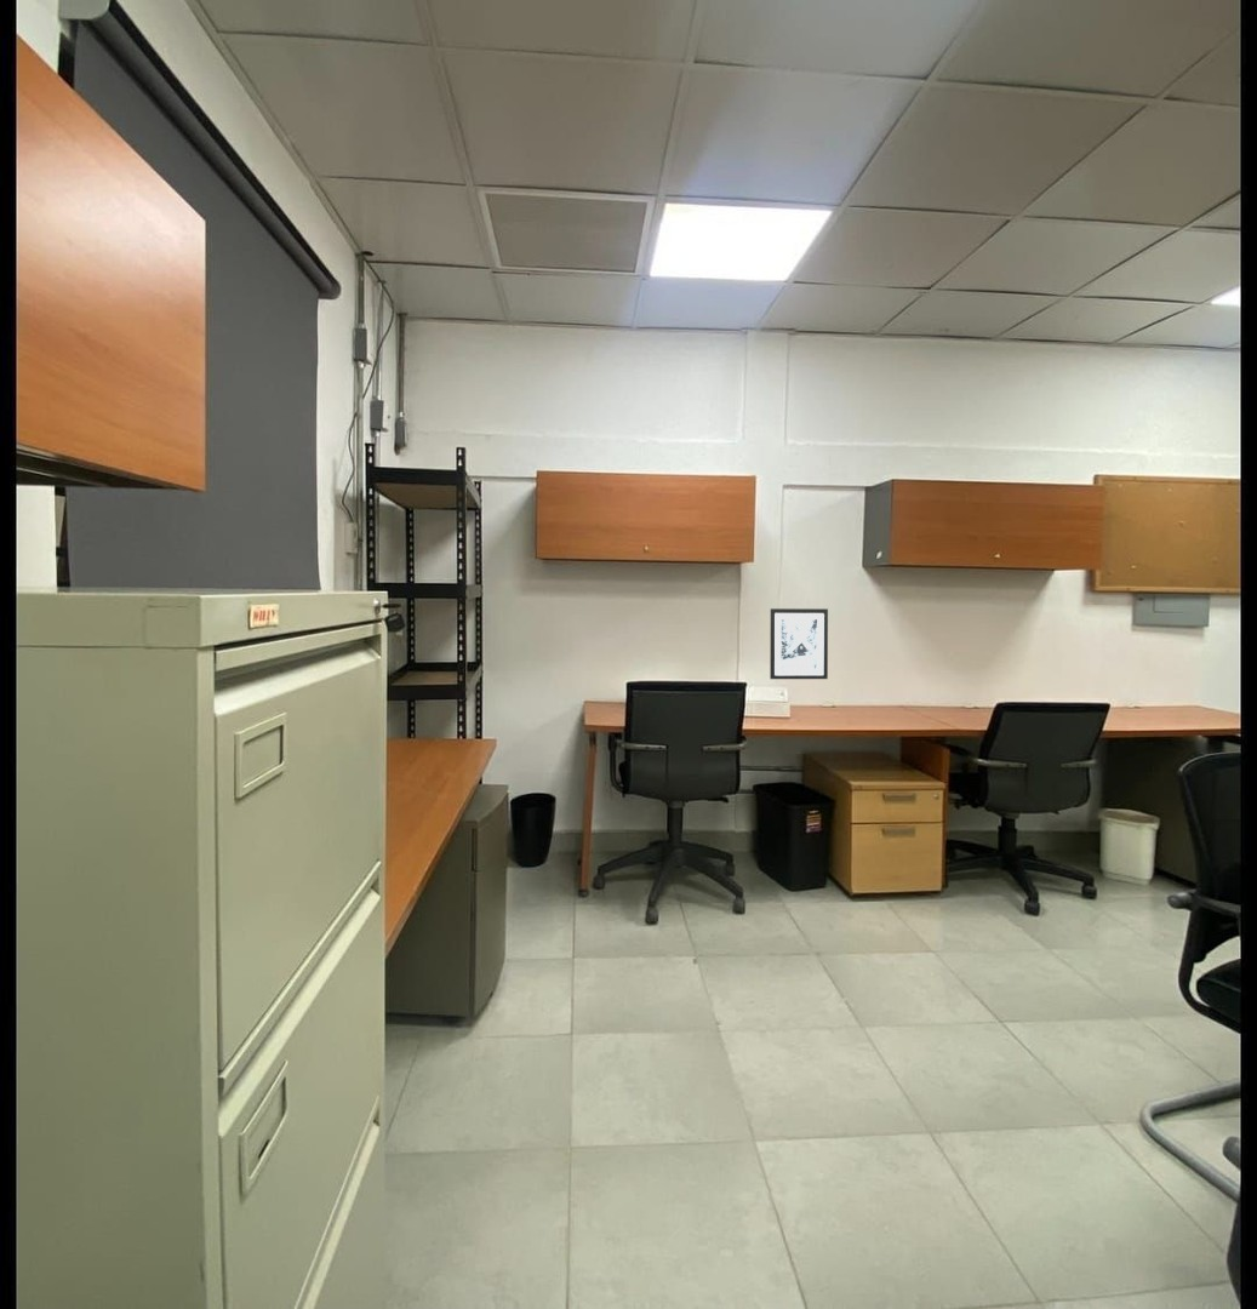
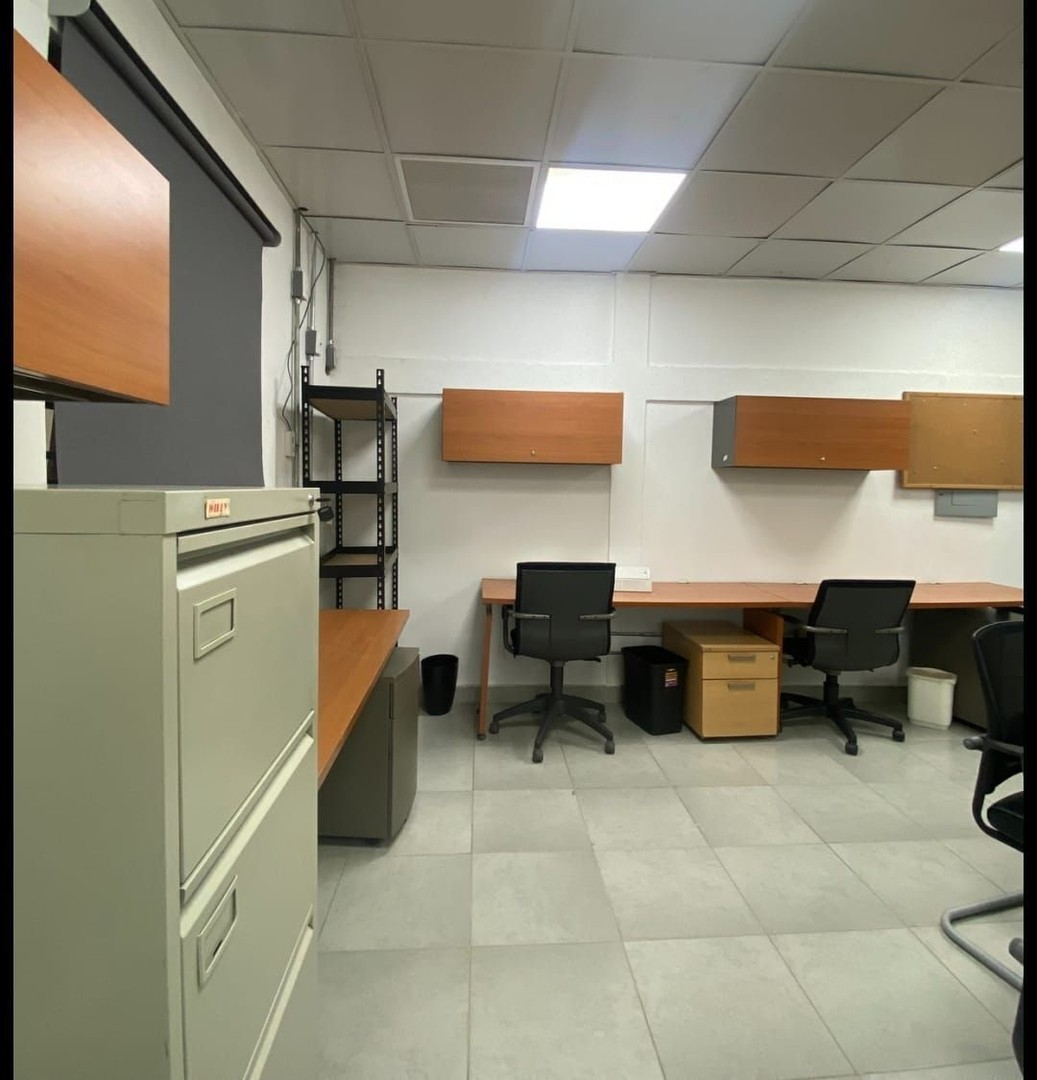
- wall art (799, 644)
